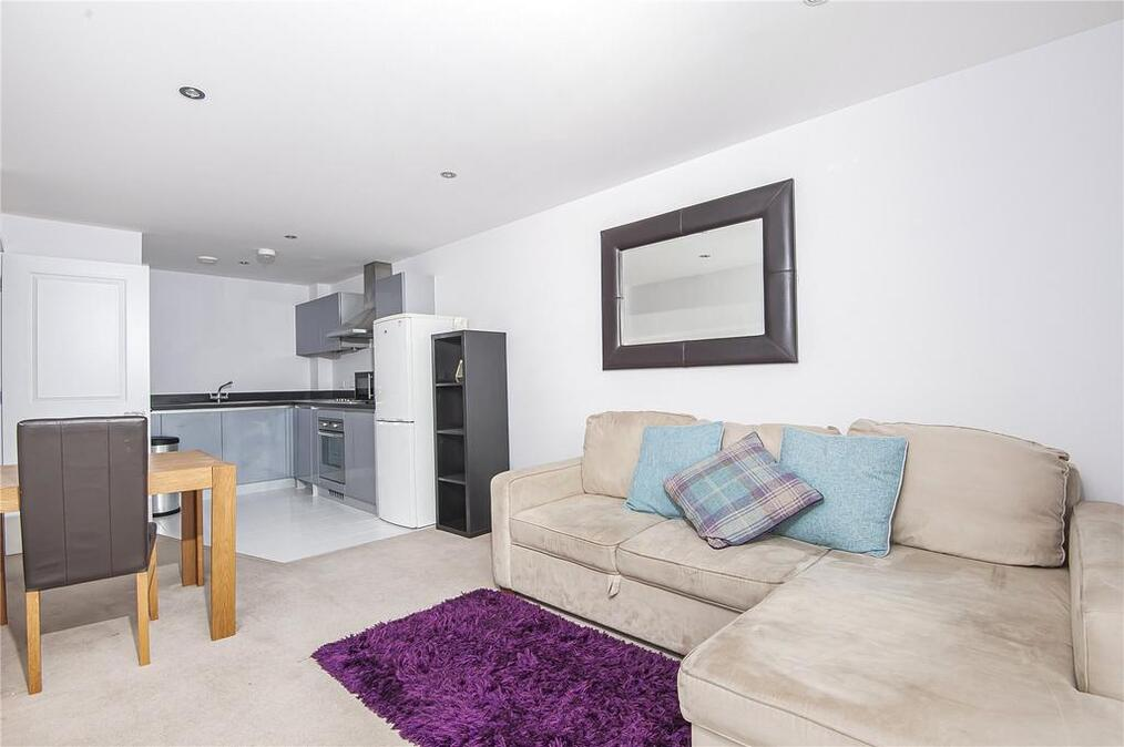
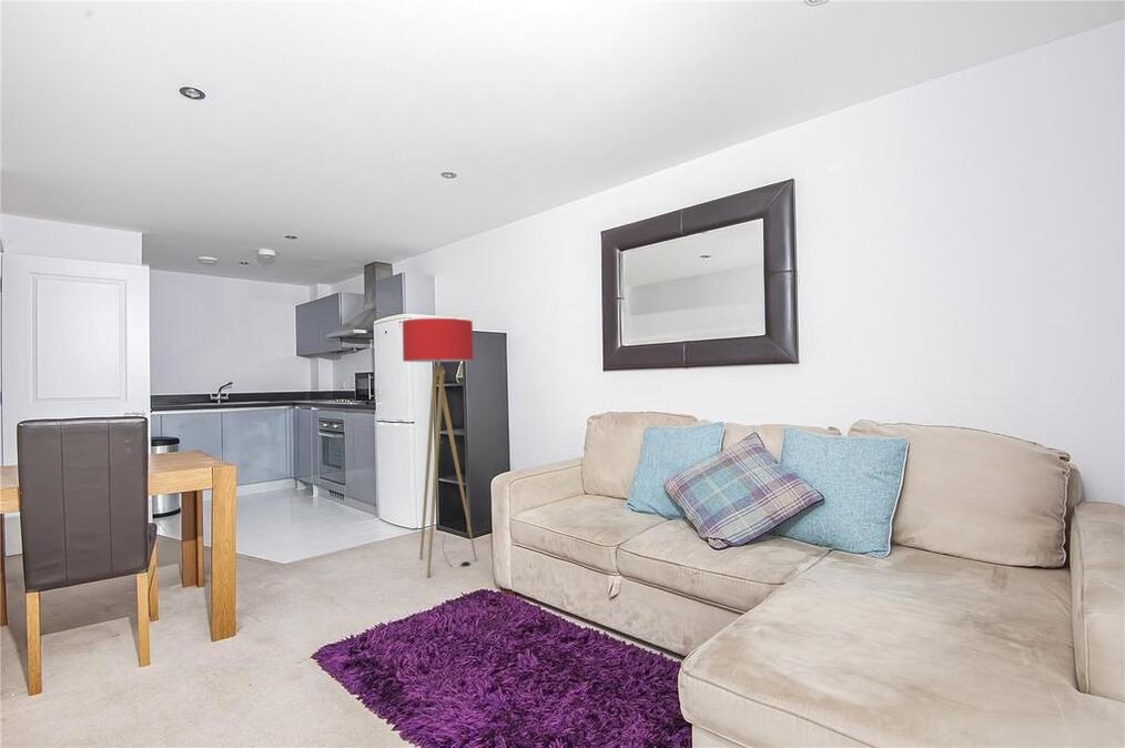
+ floor lamp (438, 443)
